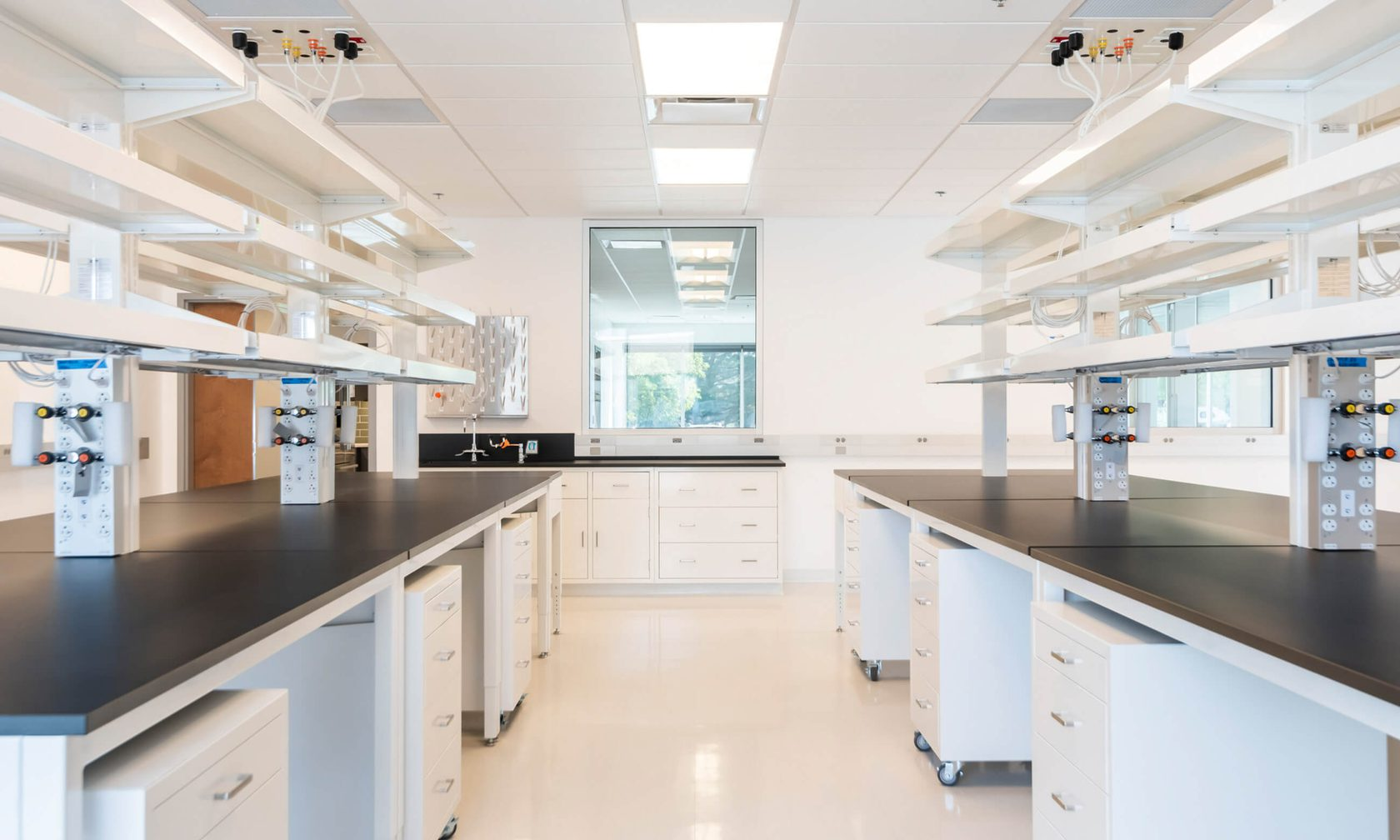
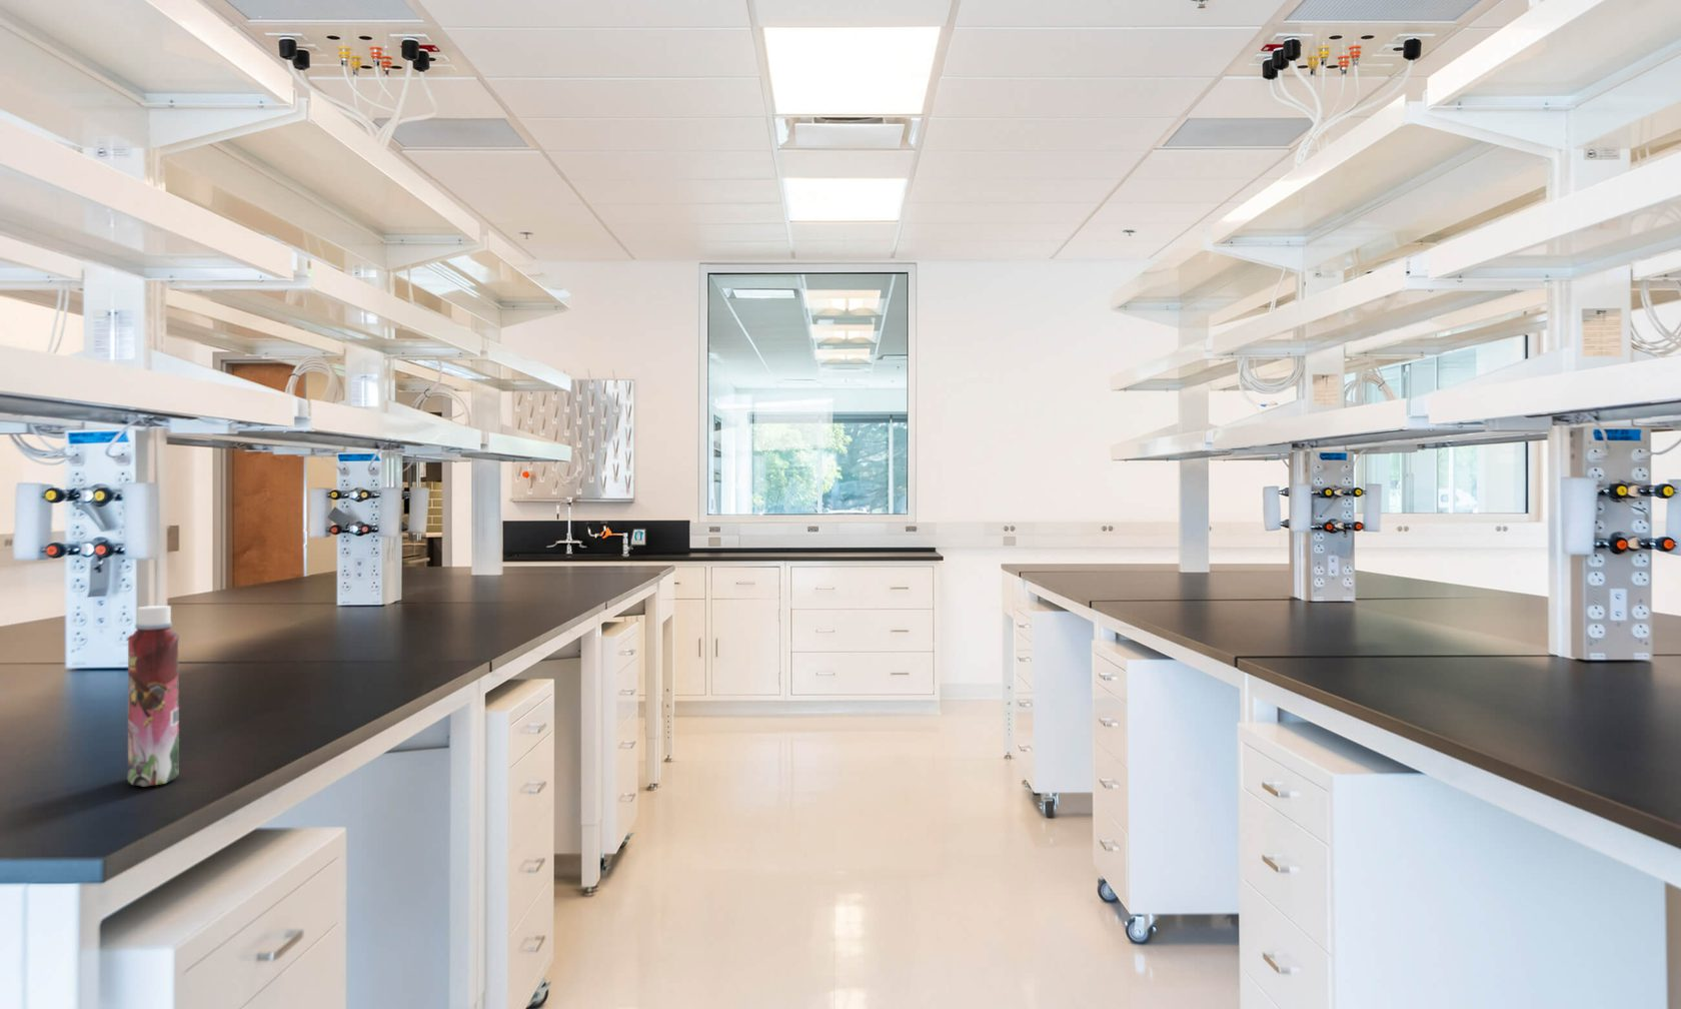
+ beverage bottle (154, 693)
